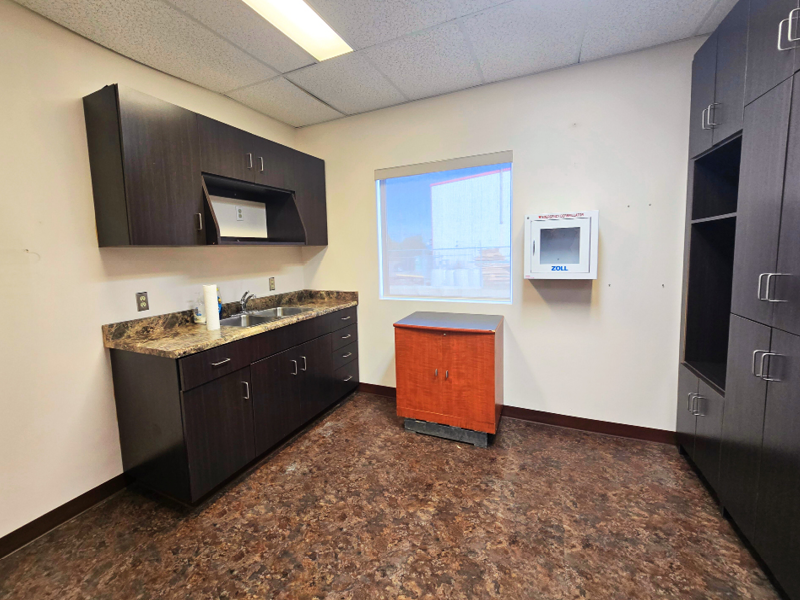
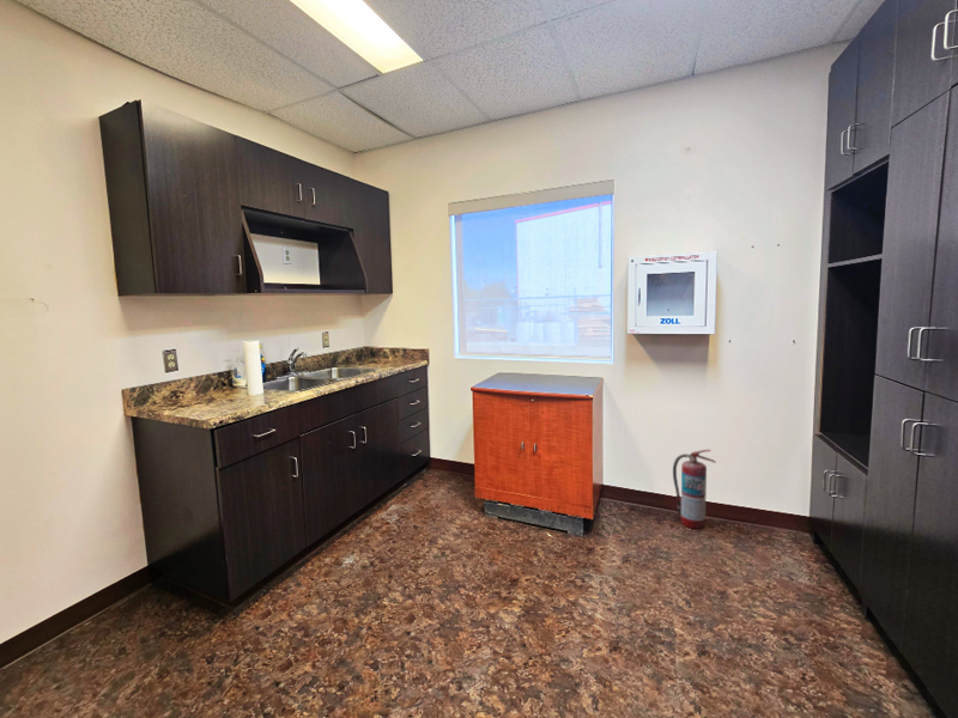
+ fire extinguisher (692, 485)
